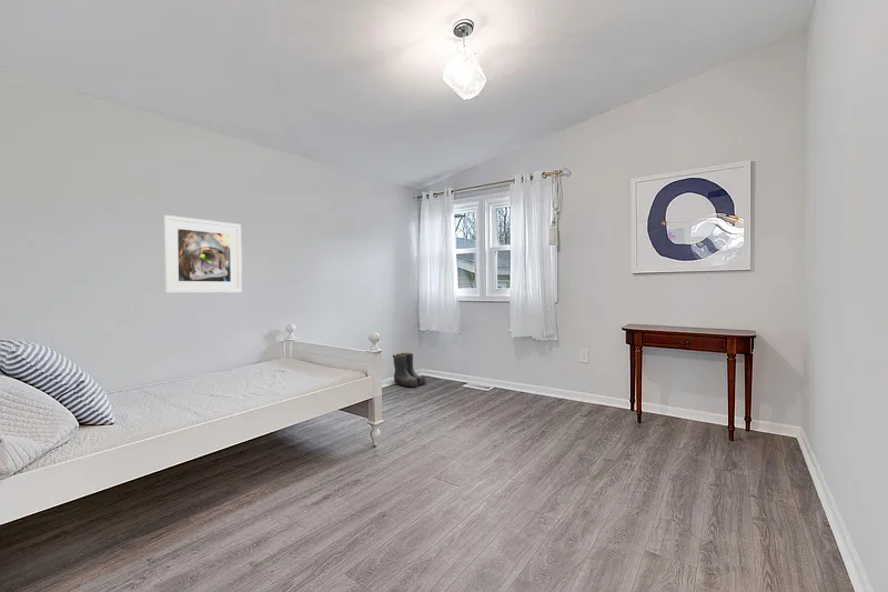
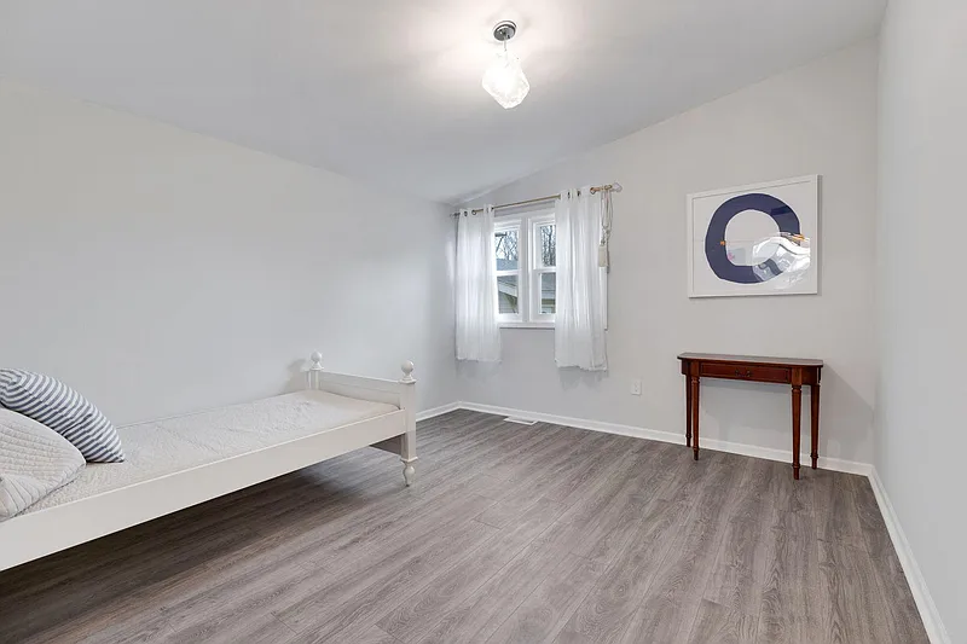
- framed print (204, 257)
- boots (408, 368)
